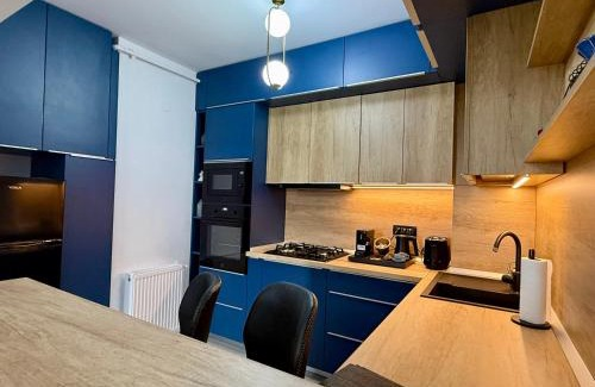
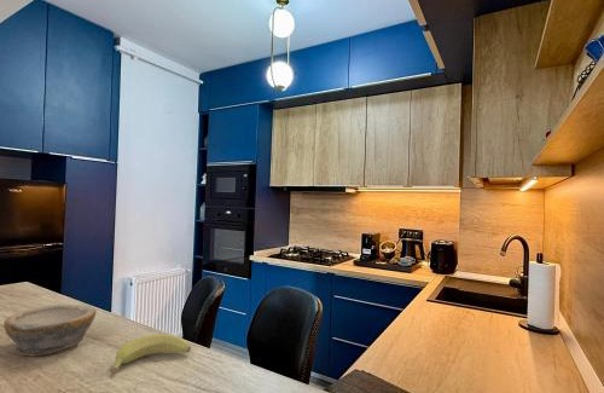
+ bowl (52, 329)
+ banana (147, 351)
